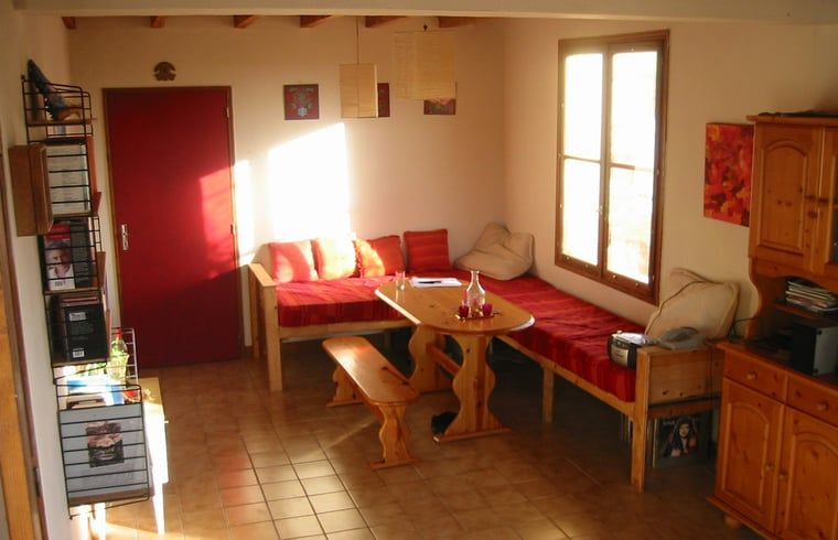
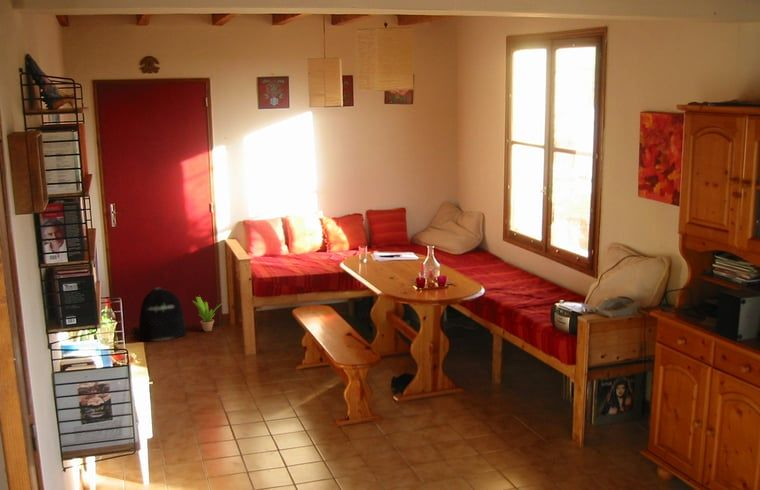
+ backpack (157, 312)
+ potted plant (207, 313)
